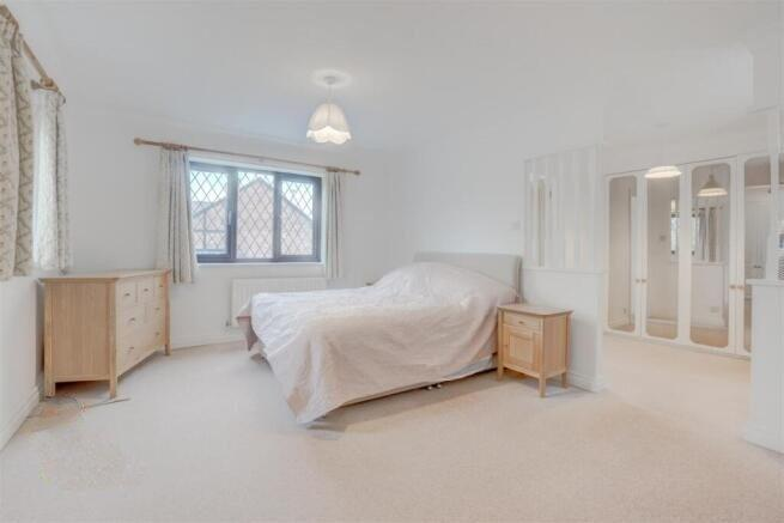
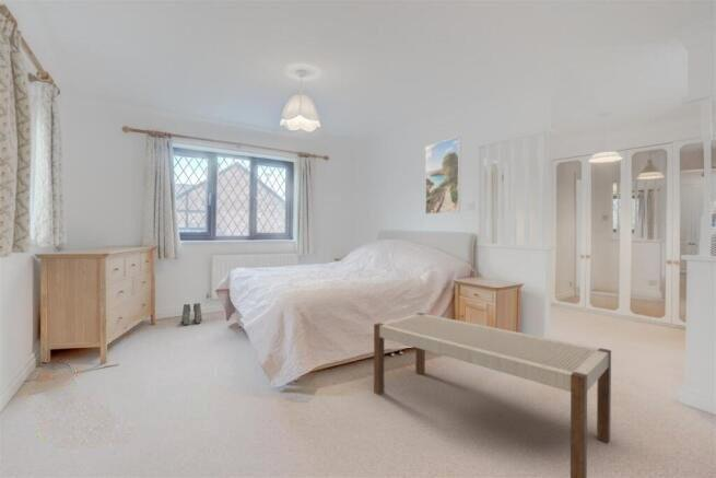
+ bench (480, 365)
+ boots (189, 312)
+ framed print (442, 177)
